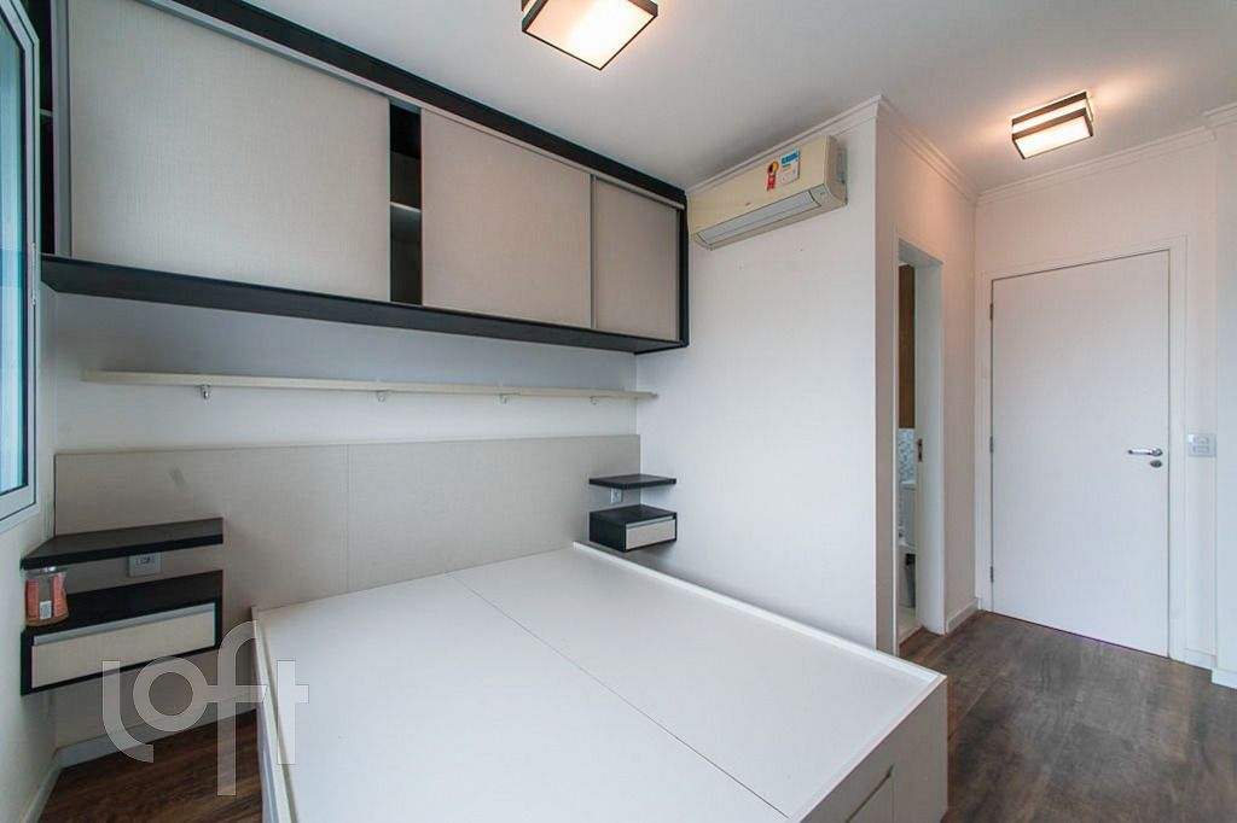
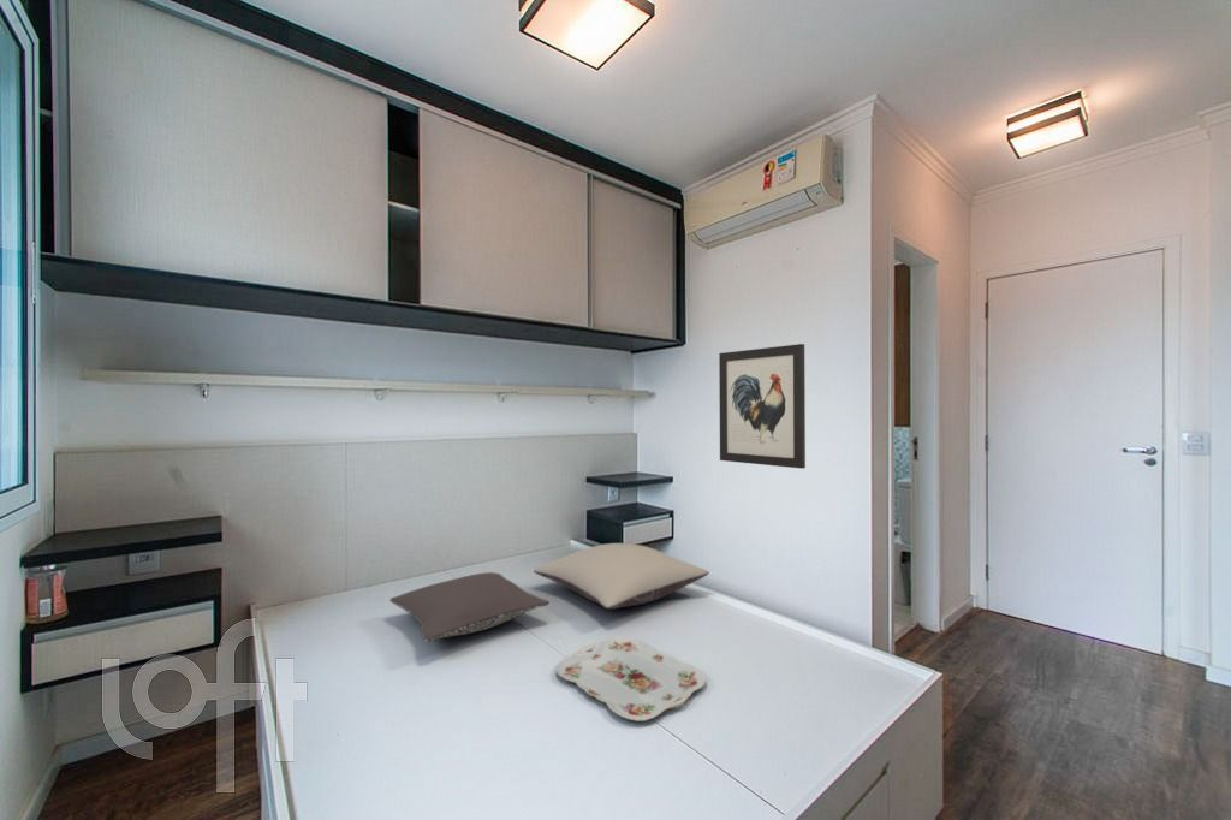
+ pillow (468, 601)
+ serving tray (629, 673)
+ wall art (759, 406)
+ pillow (620, 571)
